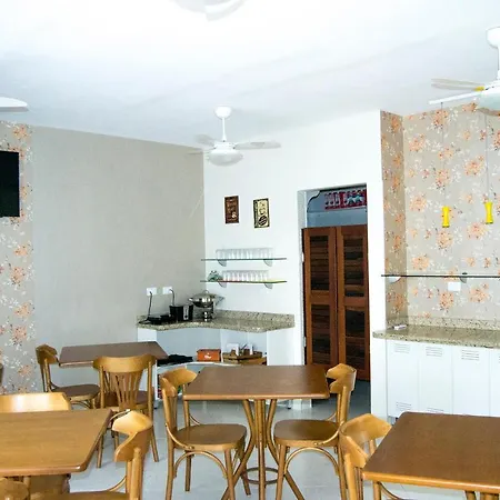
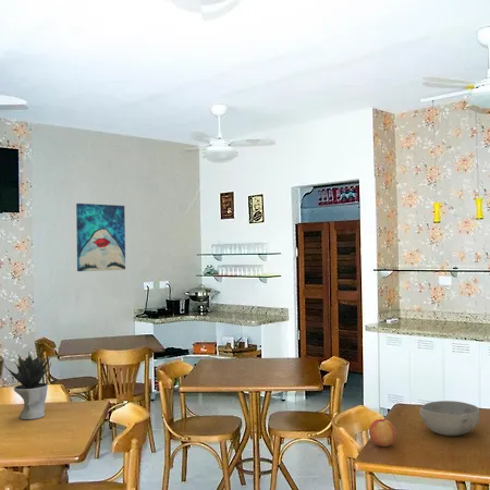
+ bowl (450, 419)
+ wall art (101, 237)
+ apple (382, 431)
+ potted plant (30, 382)
